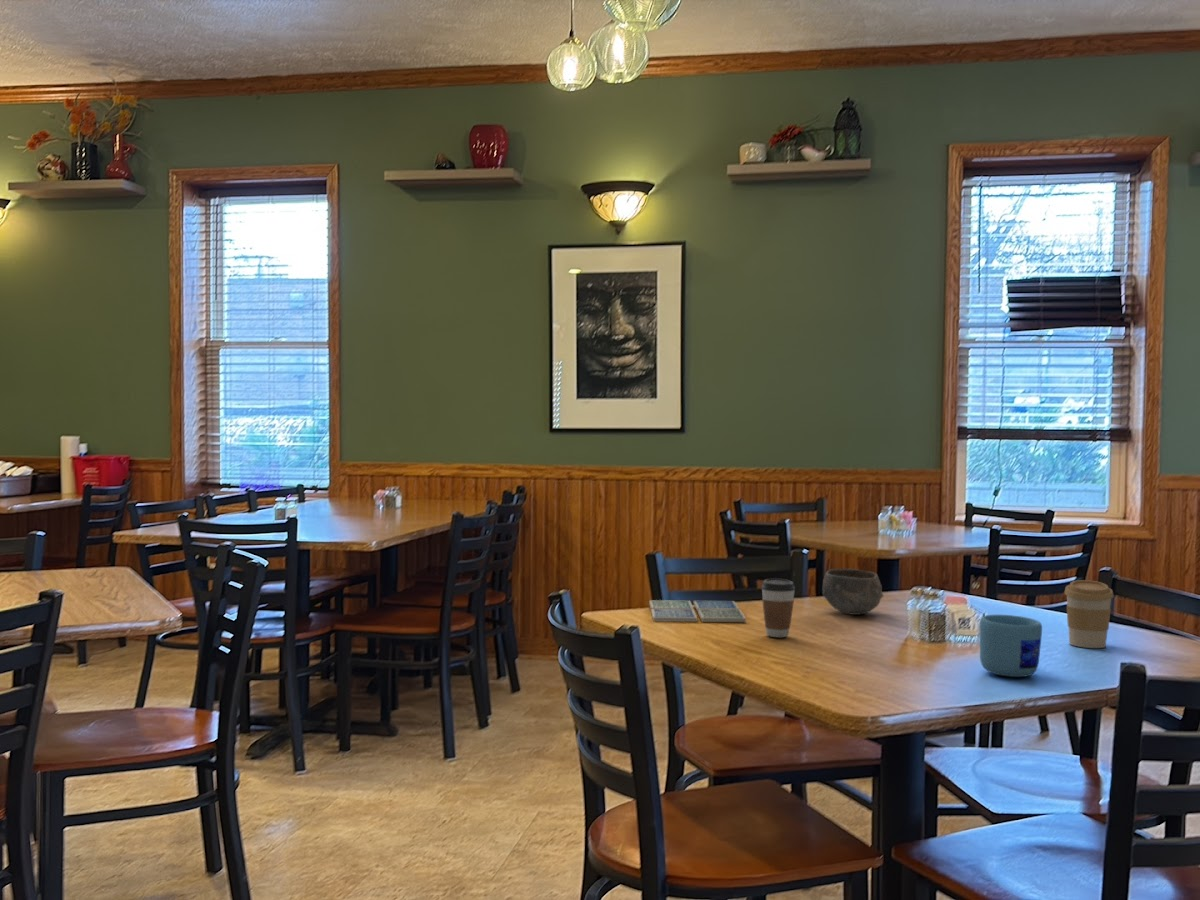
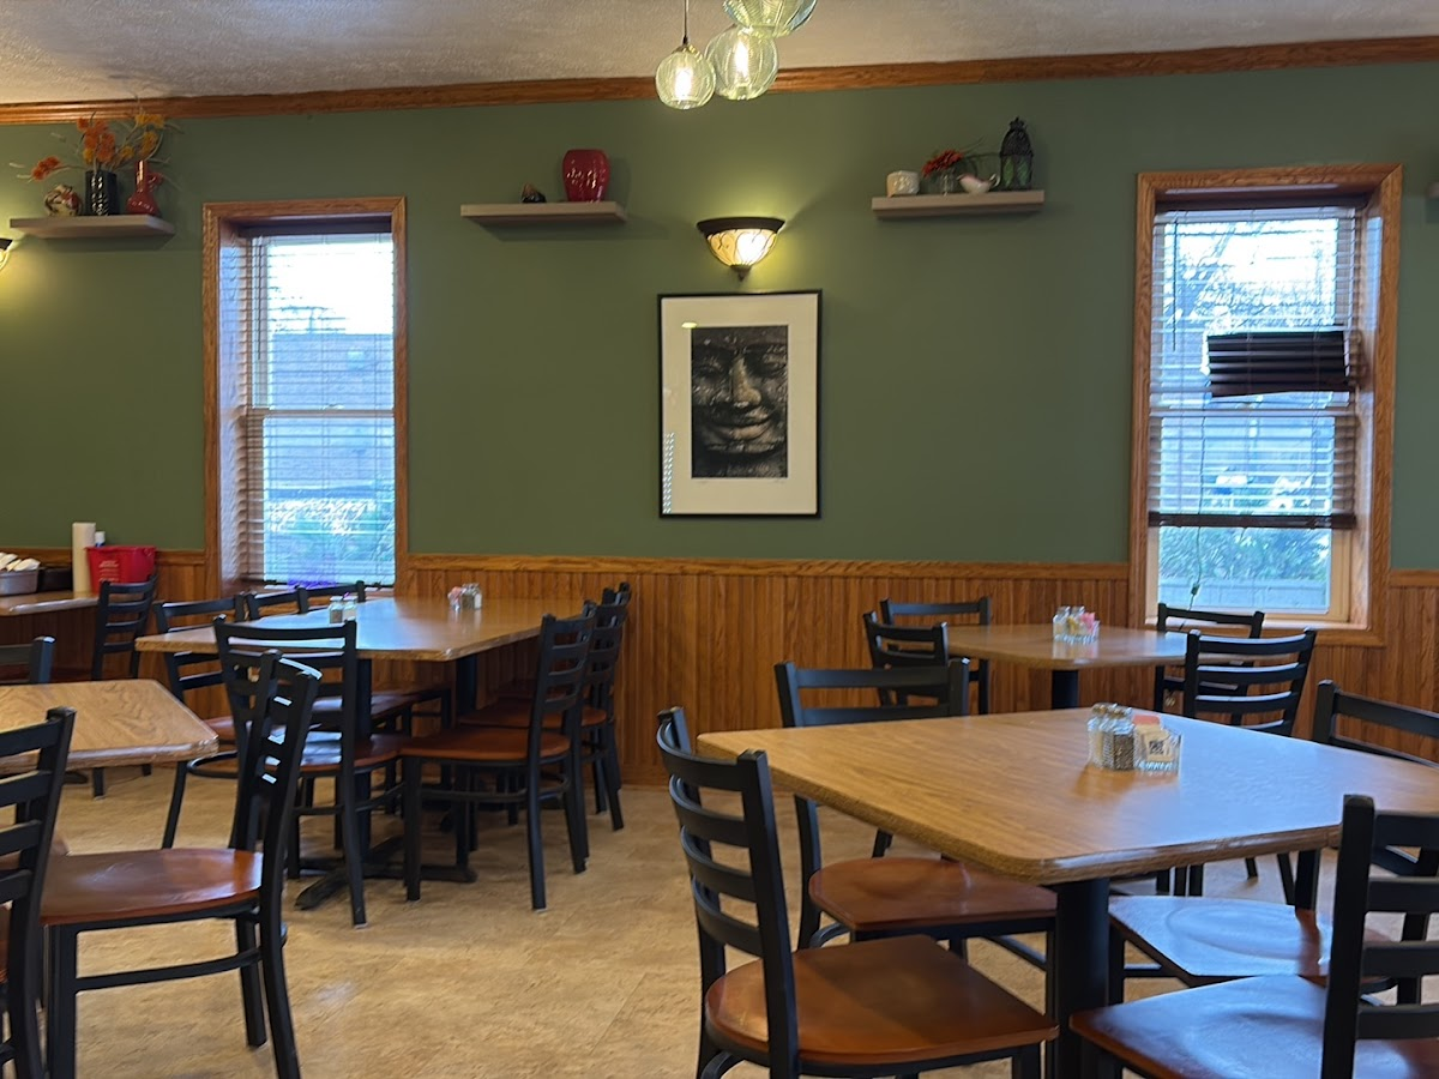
- coffee cup (1088, 613)
- coffee cup (777, 608)
- mug (1016, 645)
- drink coaster (696, 610)
- bowl (850, 592)
